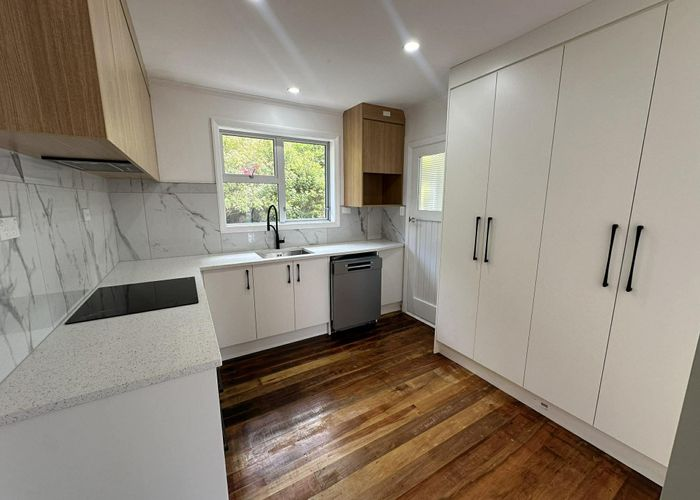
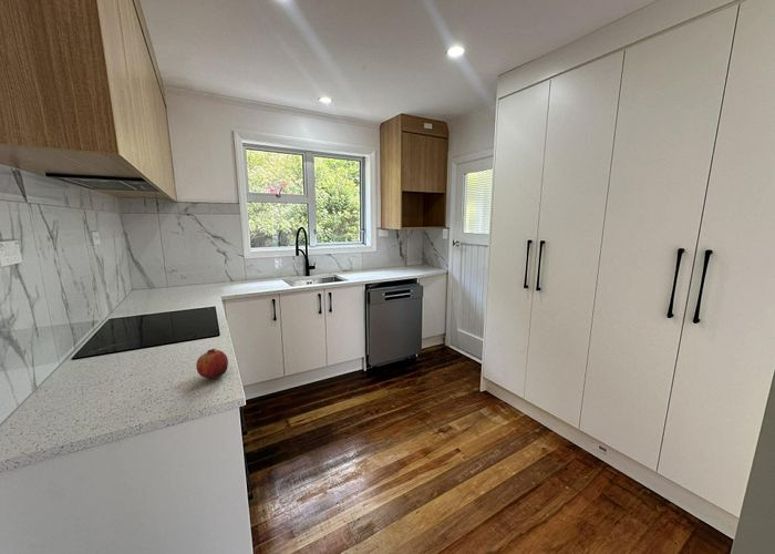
+ fruit (213, 362)
